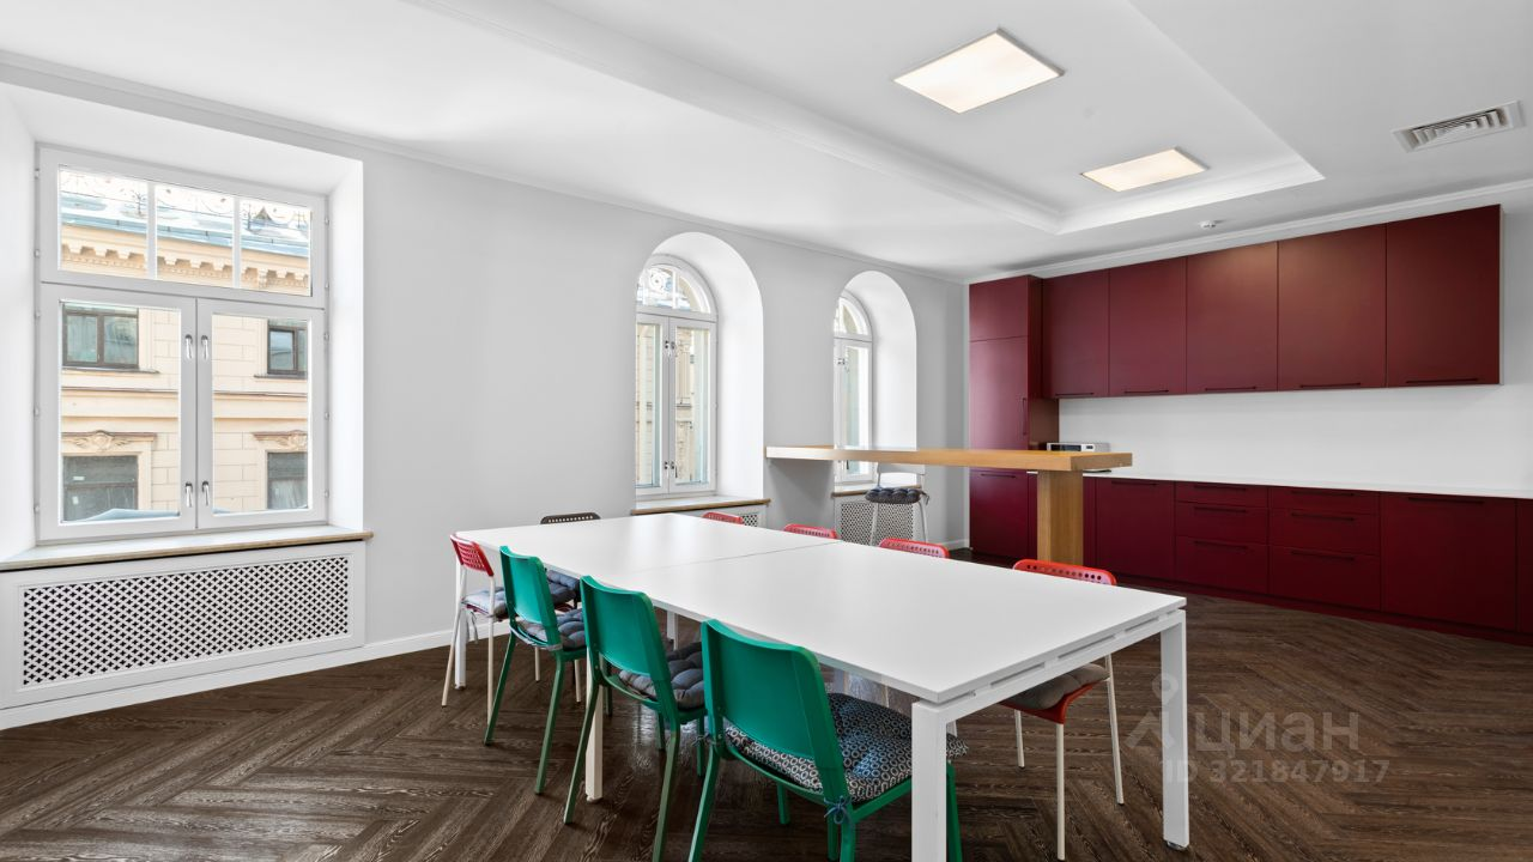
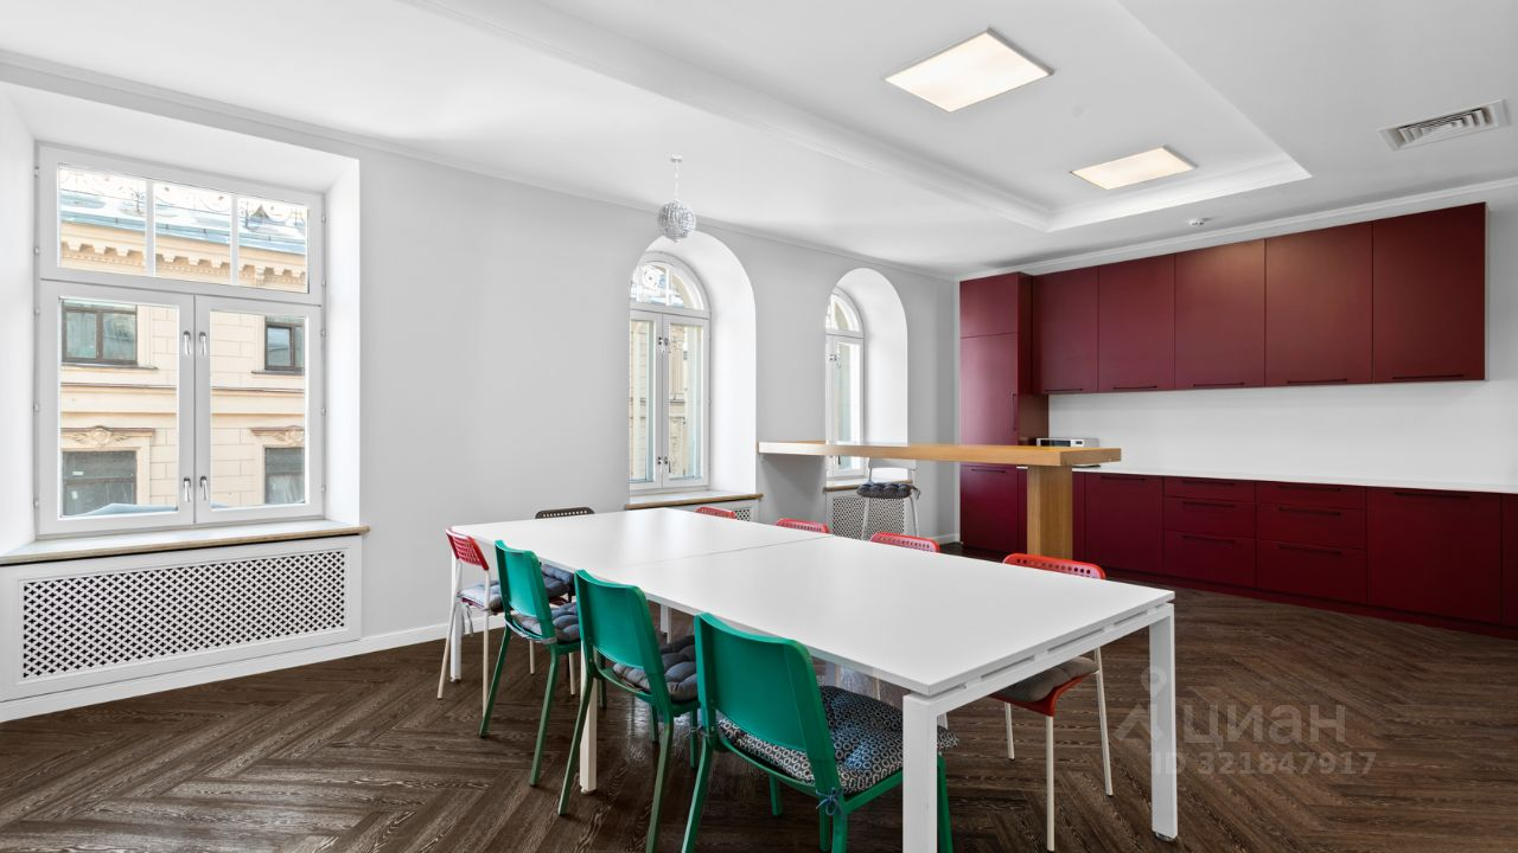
+ pendant light (676, 201)
